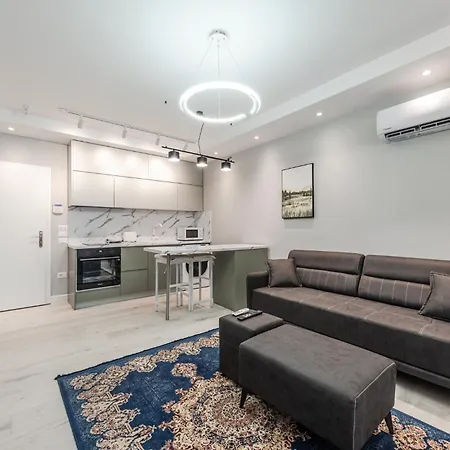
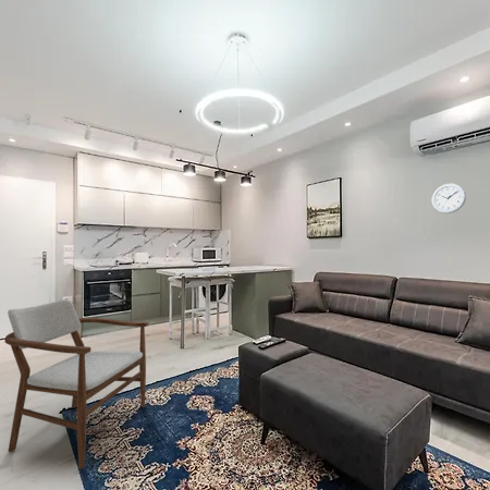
+ wall clock (448, 198)
+ armchair (74, 366)
